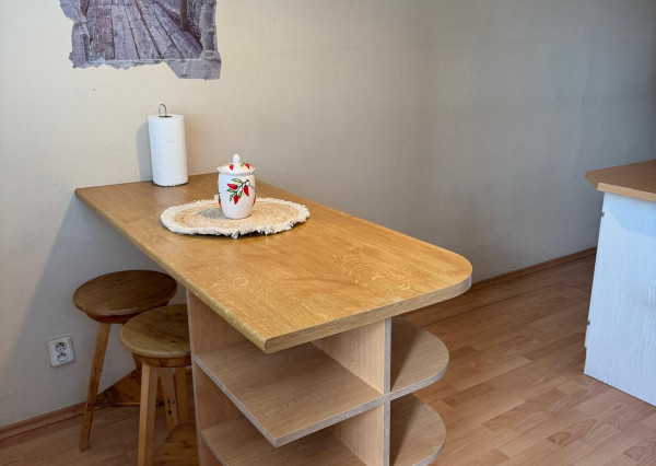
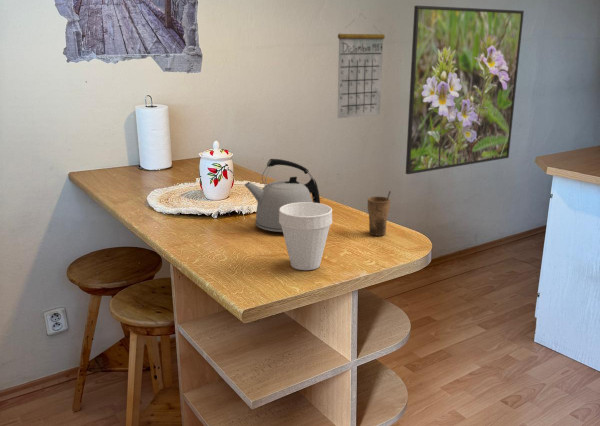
+ kettle (283, 192)
+ calendar (360, 66)
+ cup (378, 211)
+ cup (305, 237)
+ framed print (466, 89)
